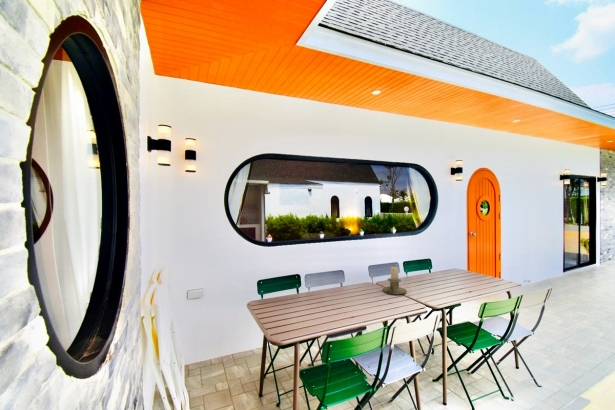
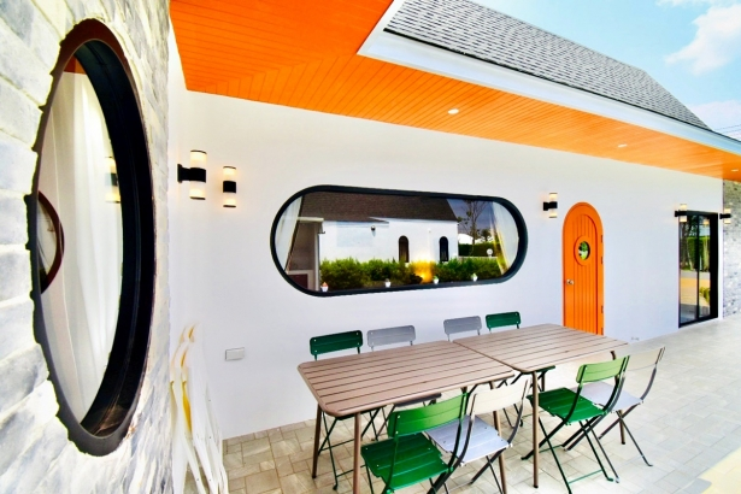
- candle holder (394, 279)
